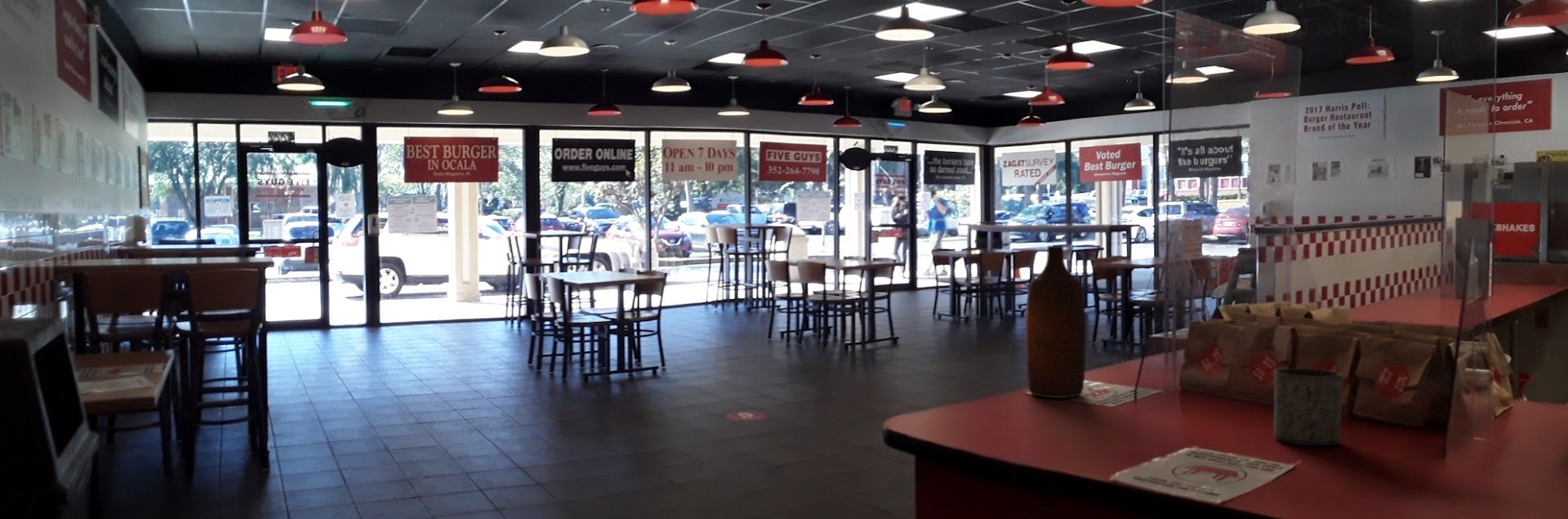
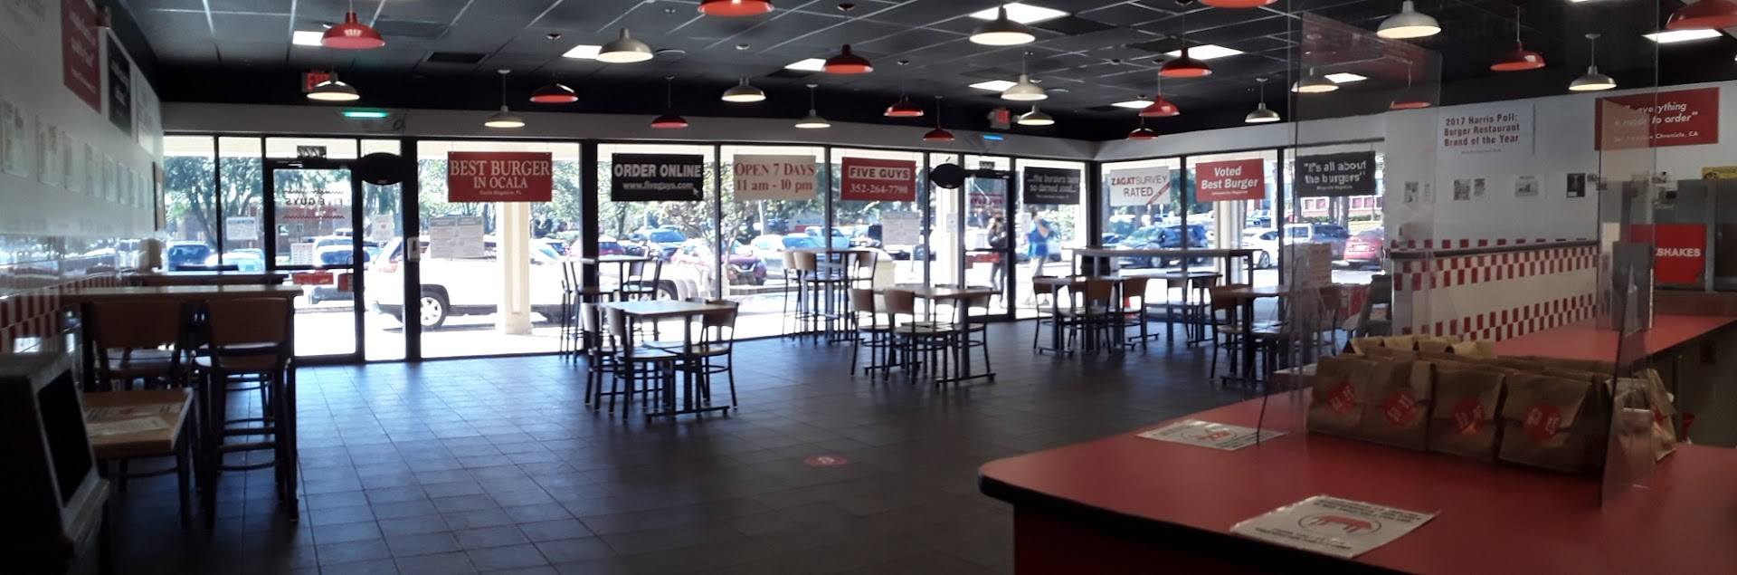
- cup (1307, 406)
- bottle (1055, 320)
